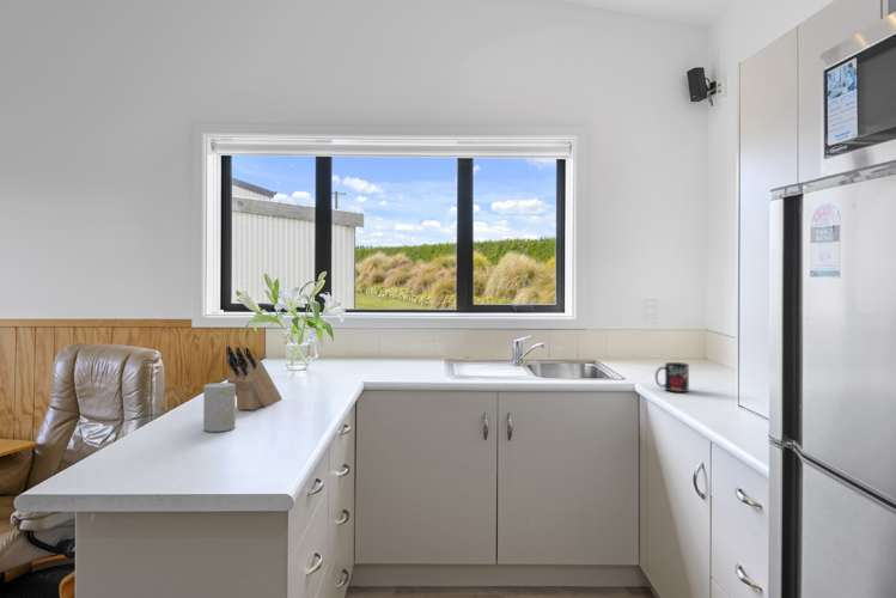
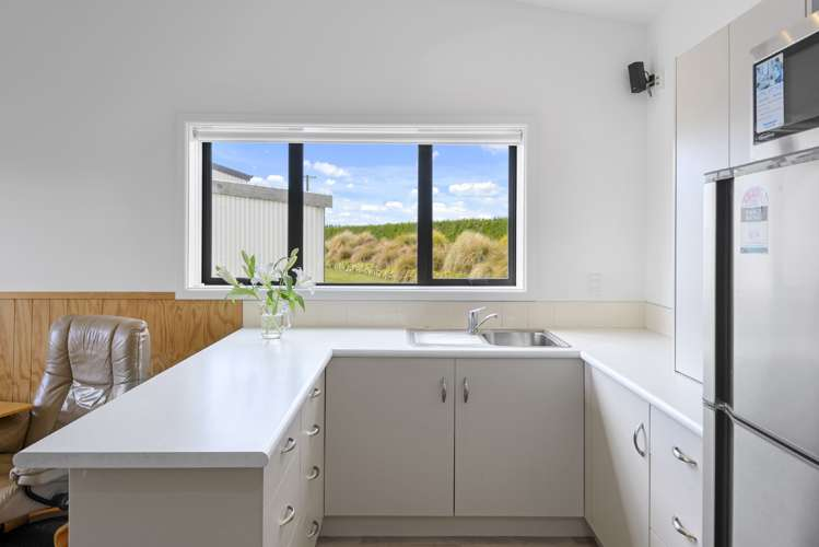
- knife block (252, 374)
- cup (219, 405)
- mug (671, 377)
